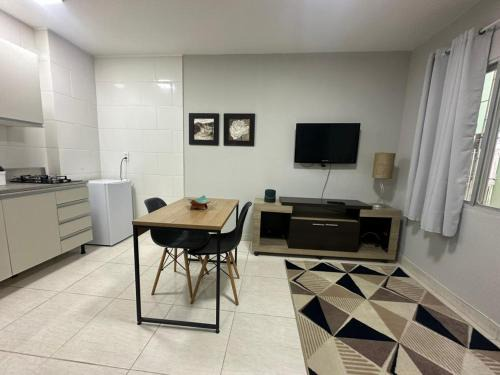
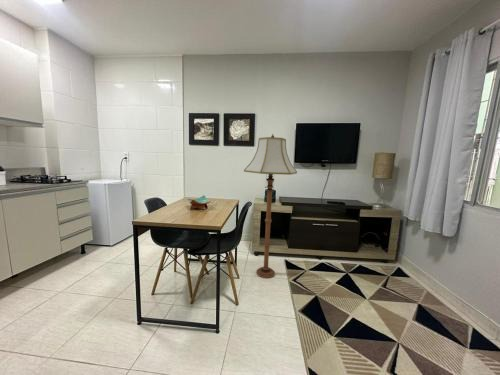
+ floor lamp (268, 206)
